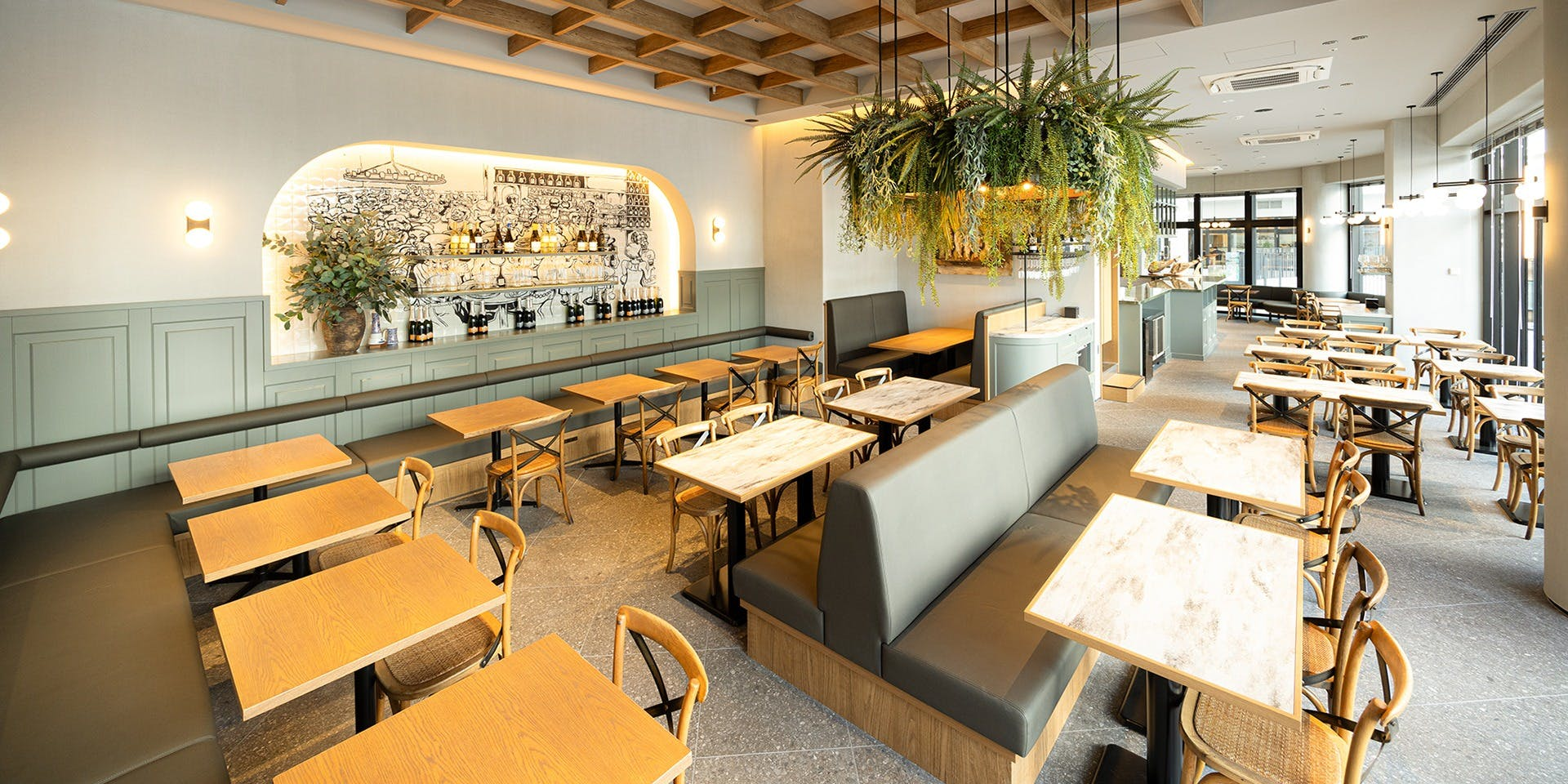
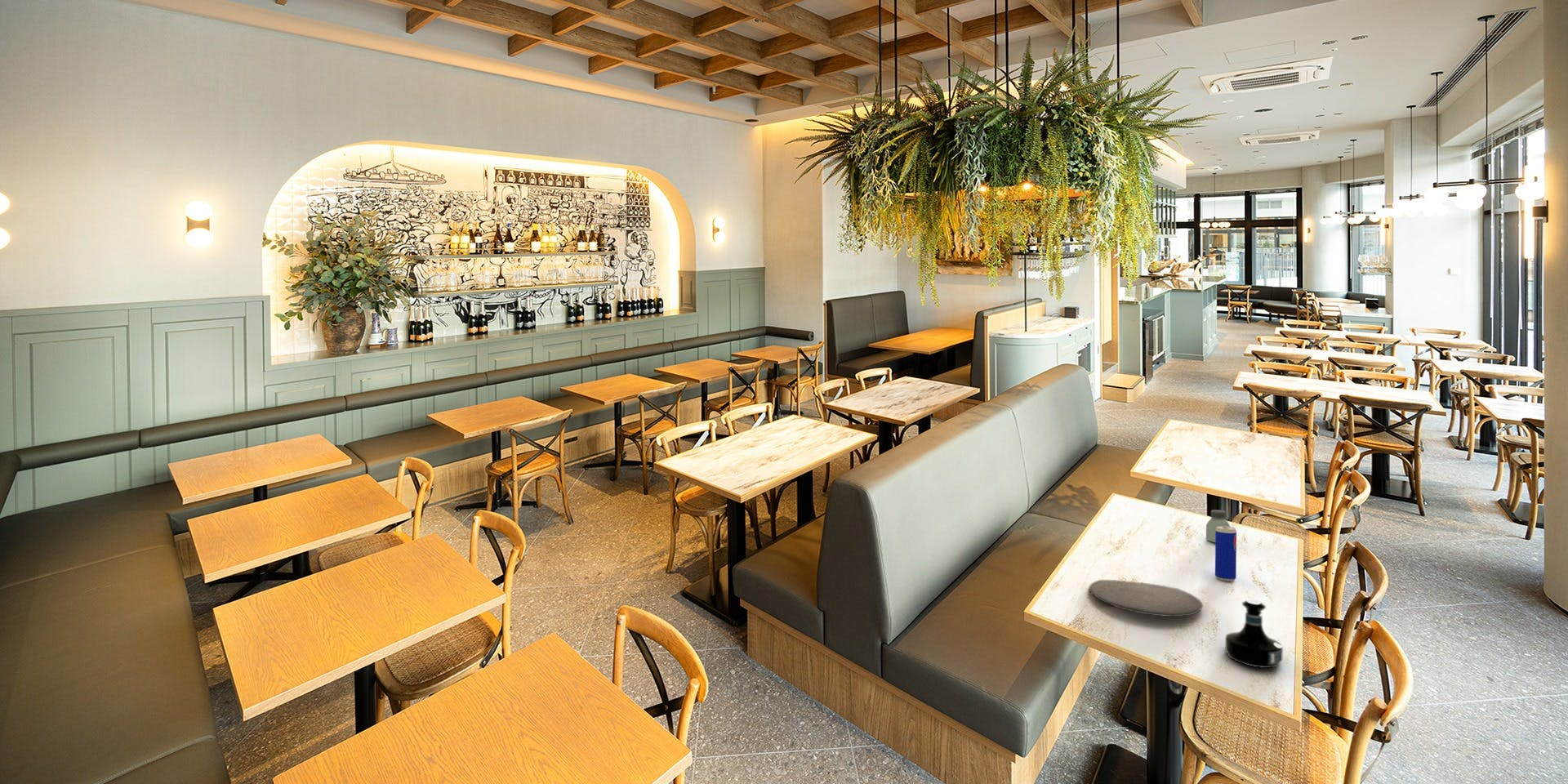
+ saltshaker (1218, 525)
+ tequila bottle (1254, 630)
+ plate (1143, 596)
+ beverage can (1225, 553)
